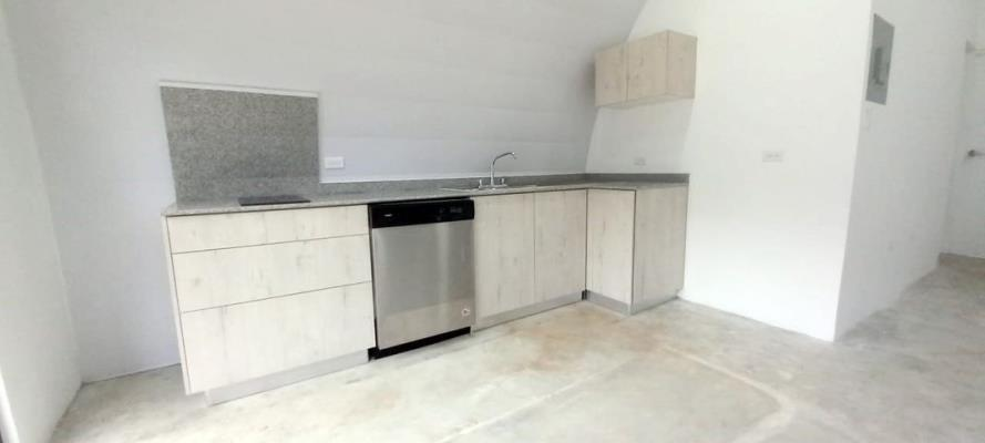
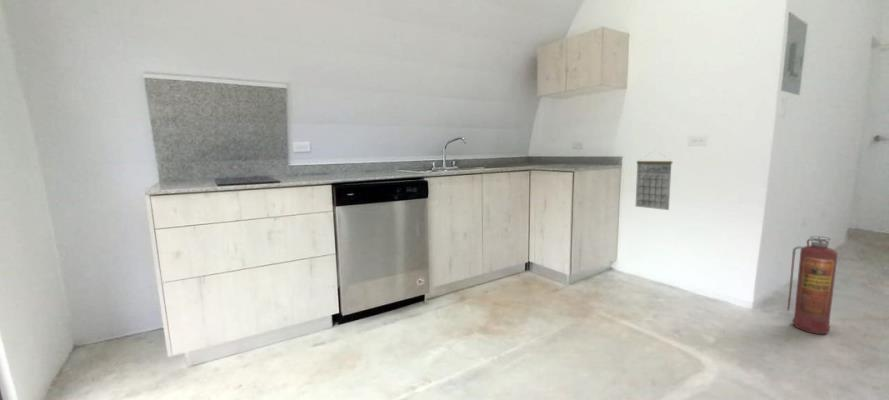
+ fire extinguisher (812, 282)
+ calendar (653, 179)
